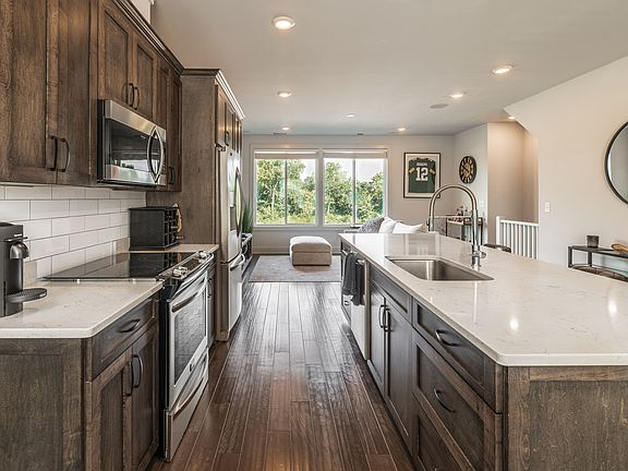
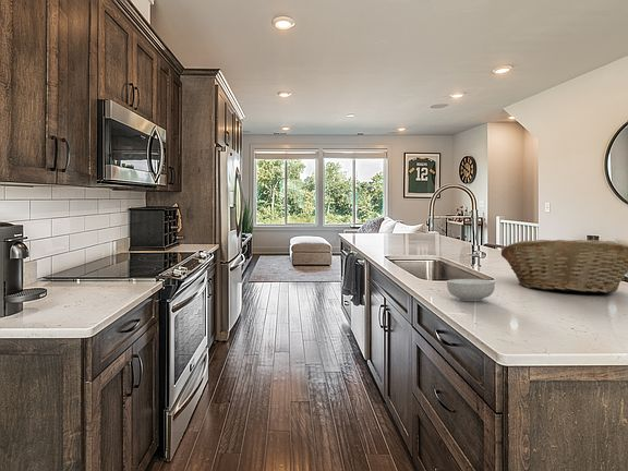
+ fruit basket (565, 264)
+ cereal bowl (470, 290)
